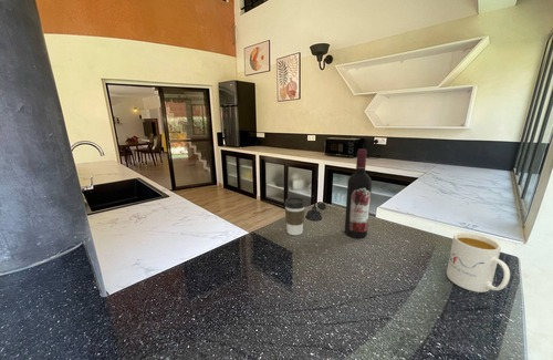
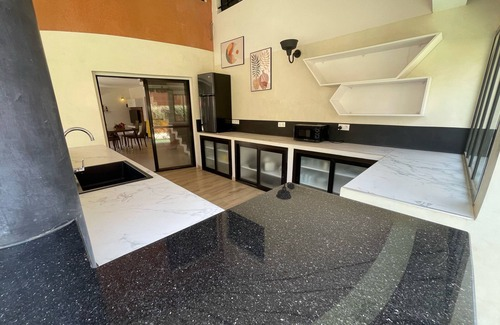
- mug (478, 265)
- wine bottle (358, 193)
- coffee cup (294, 216)
